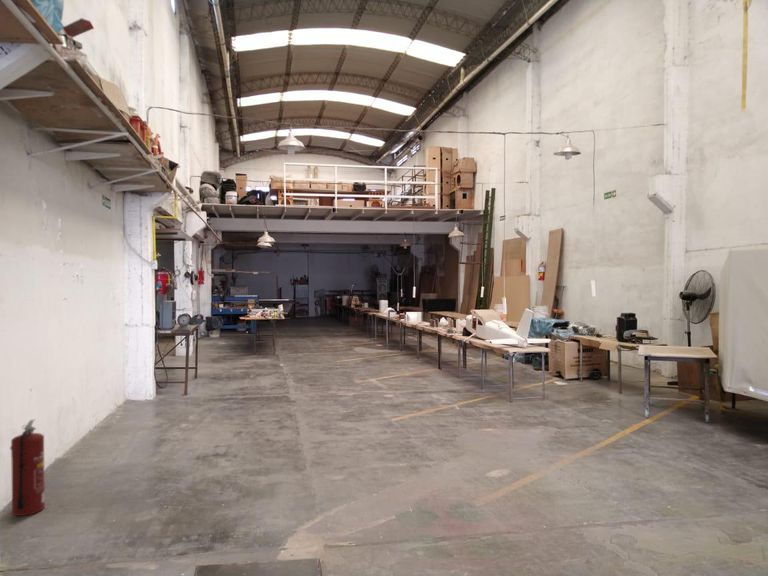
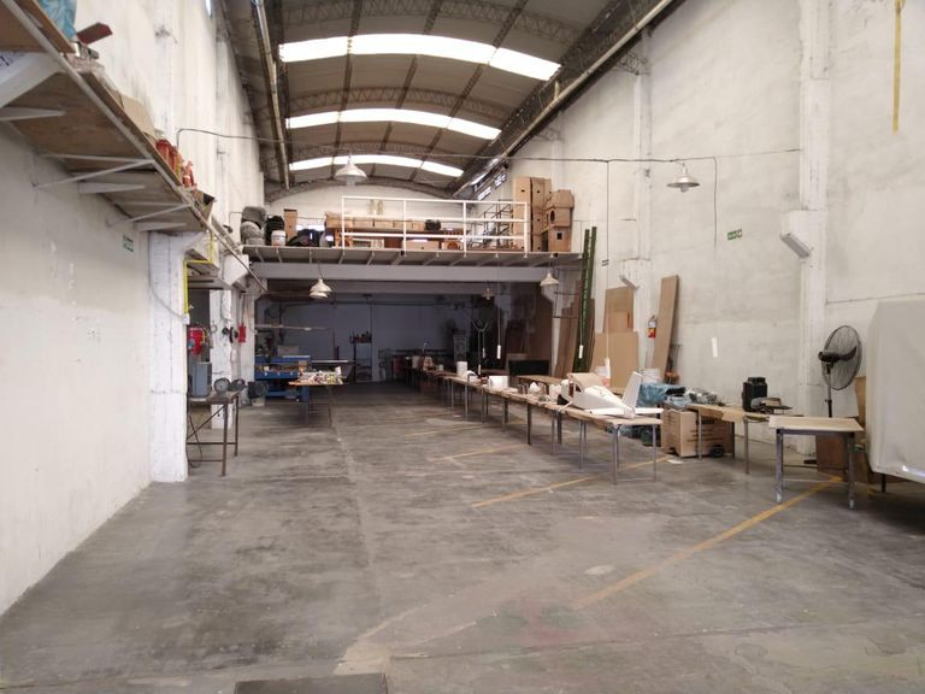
- fire extinguisher (25, 467)
